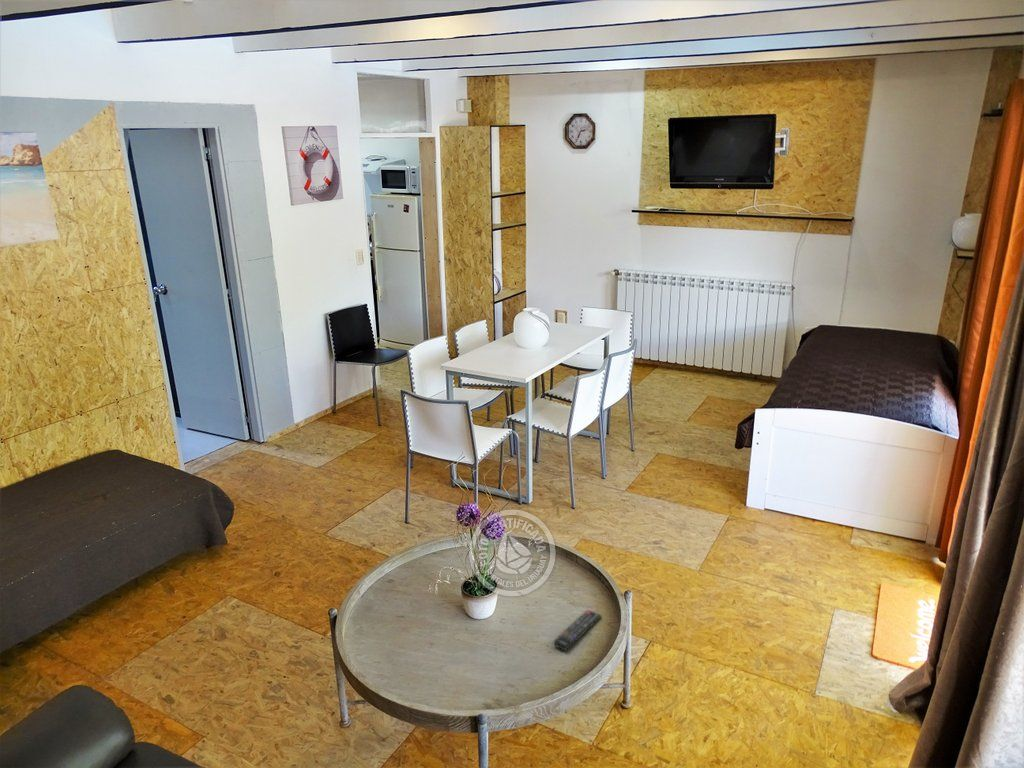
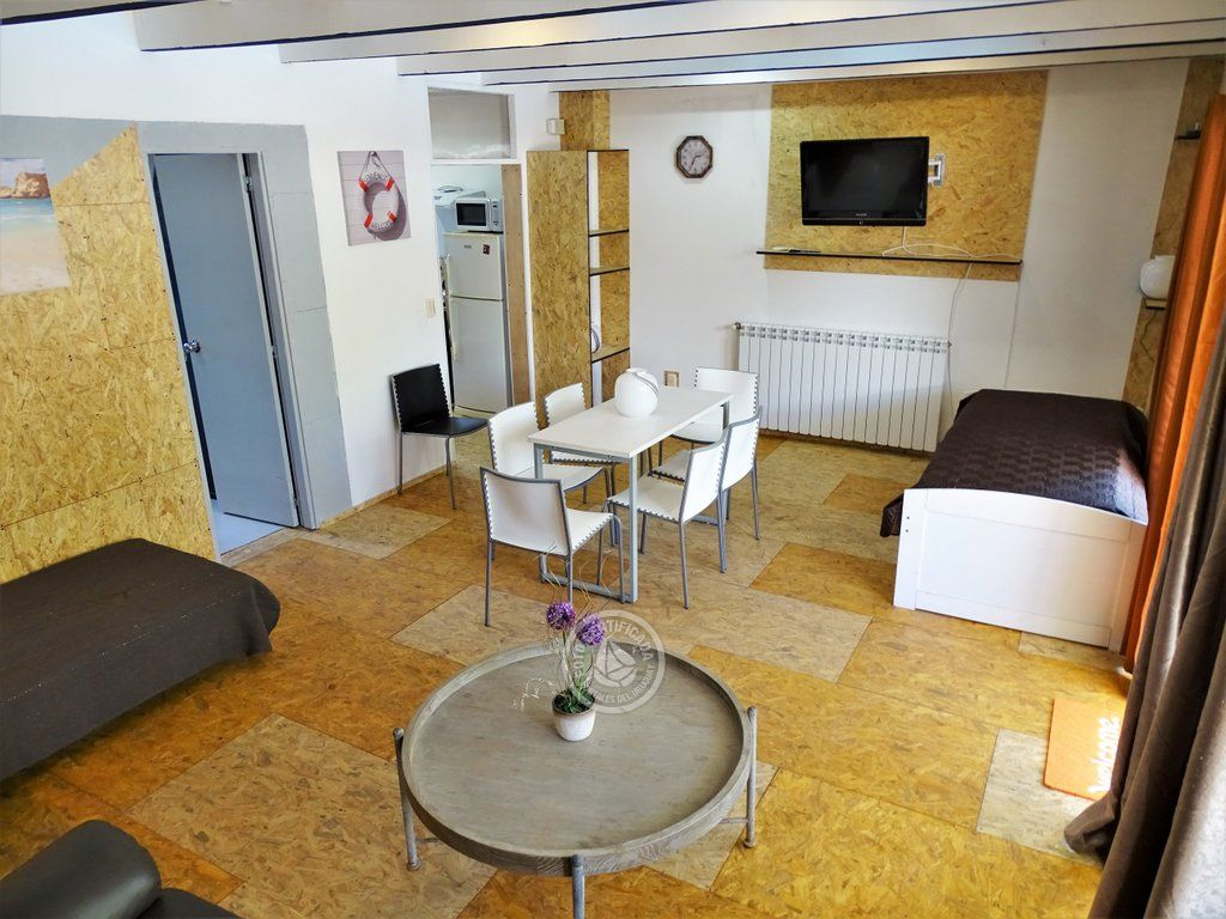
- remote control (578, 629)
